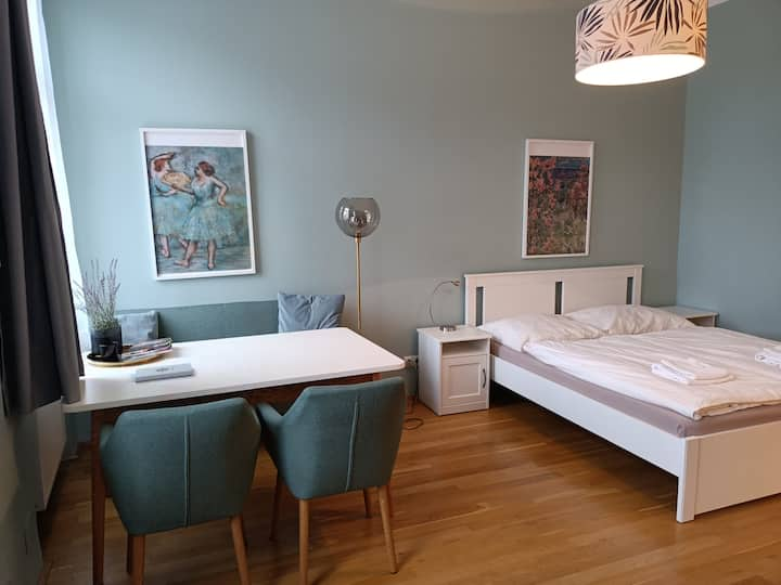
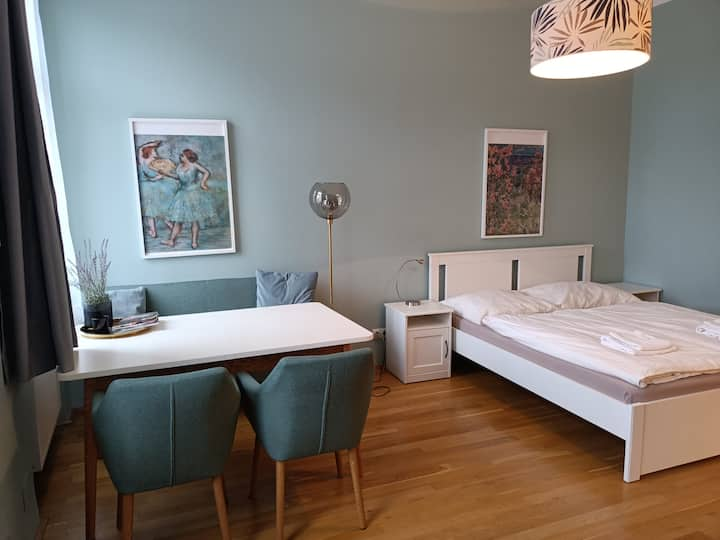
- notepad (164, 372)
